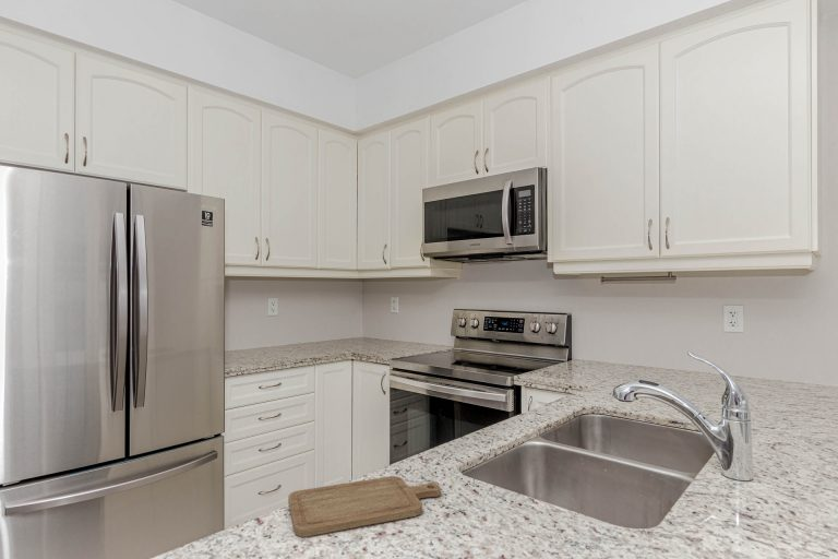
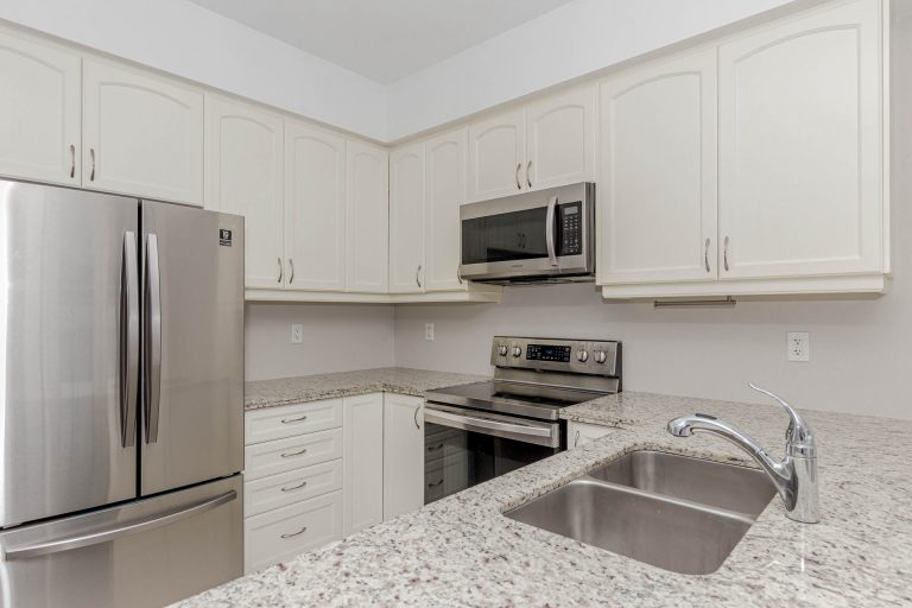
- chopping board (369, 500)
